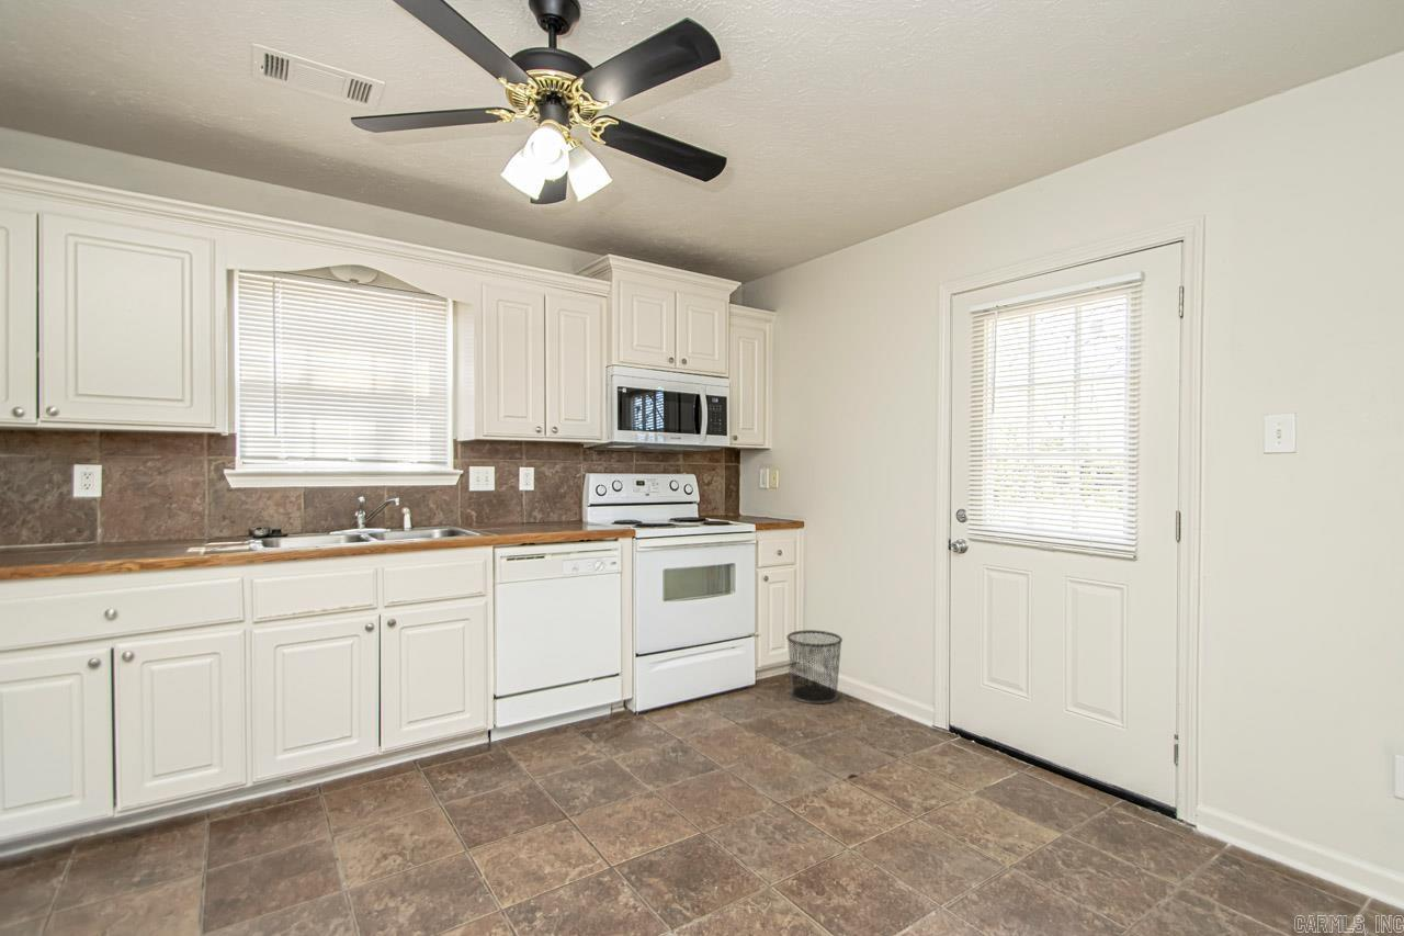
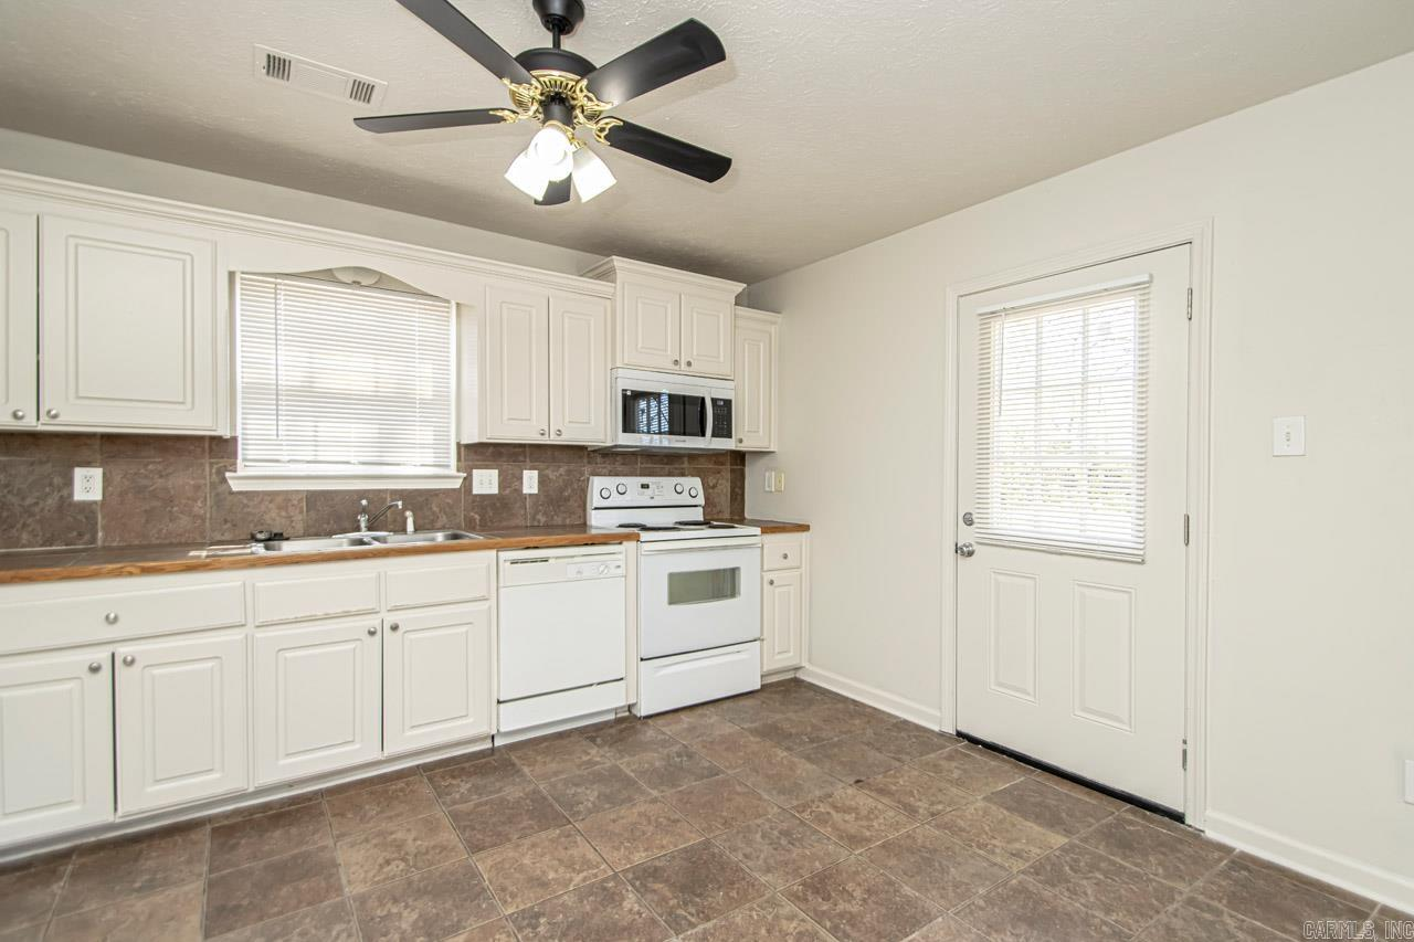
- waste bin (814, 665)
